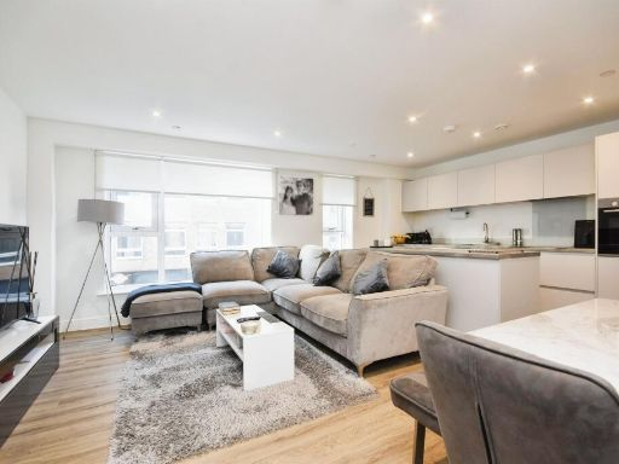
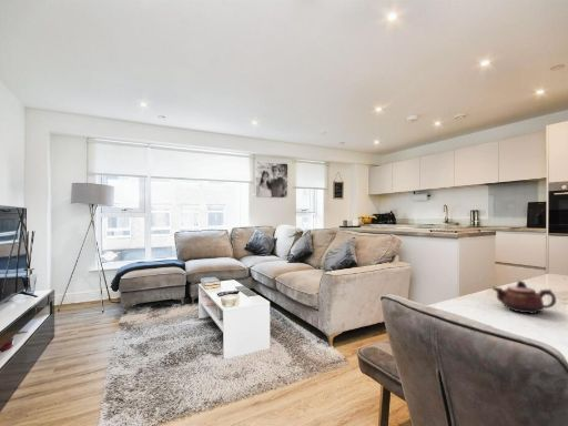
+ teapot (523, 295)
